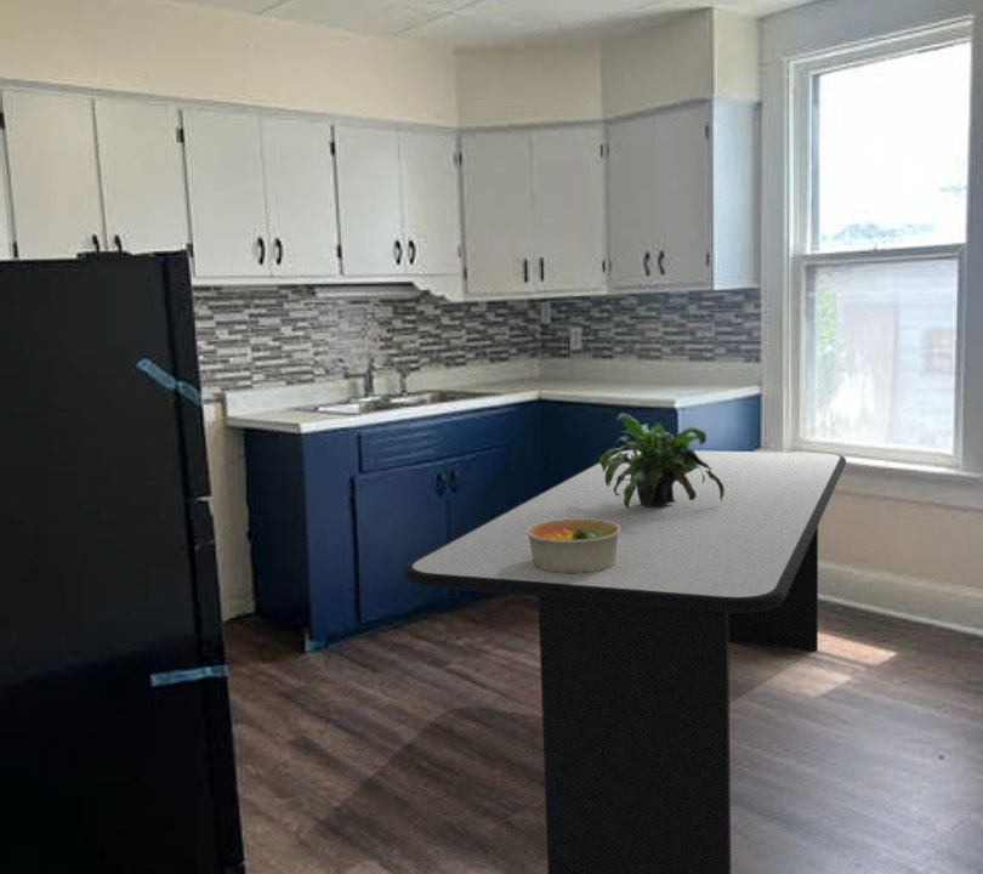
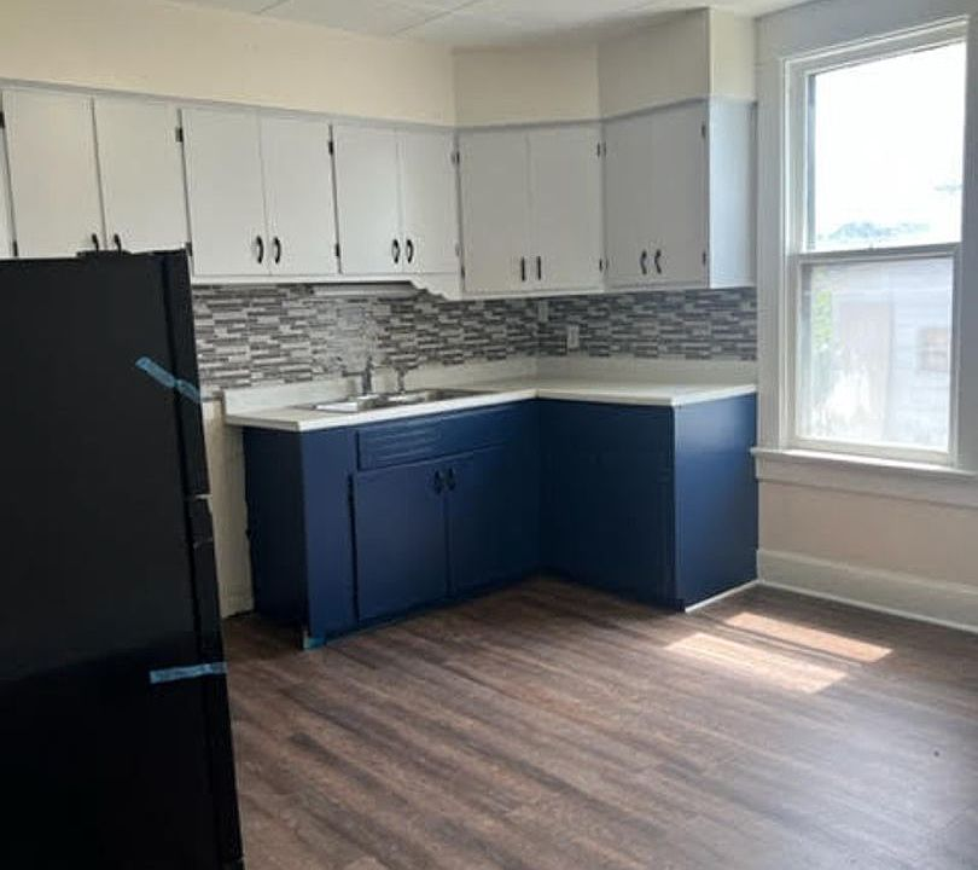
- dining table (674, 622)
- bowl (573, 544)
- potted plant (649, 456)
